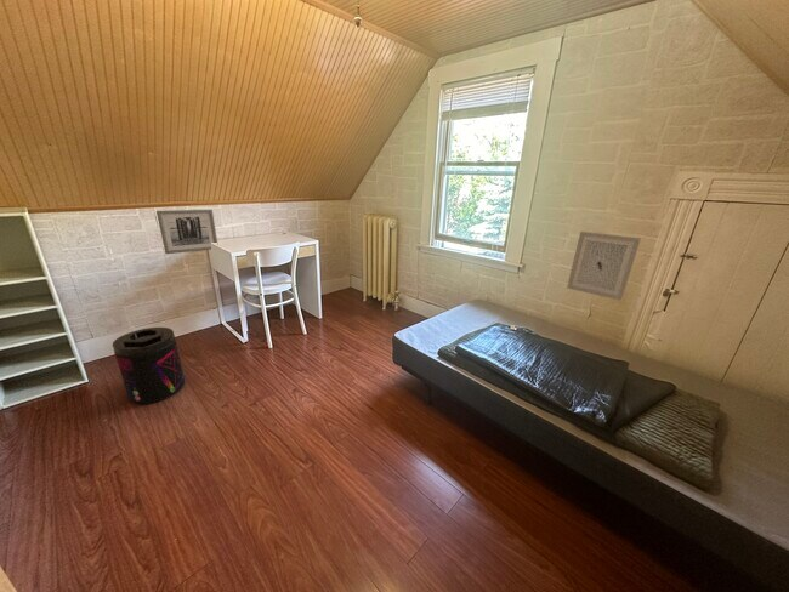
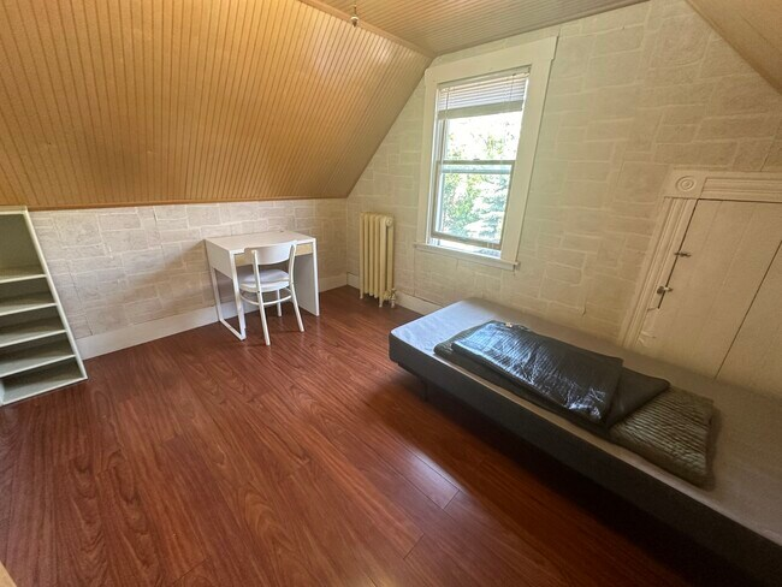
- supplement container (151, 363)
- wall art (189, 230)
- wall art (600, 264)
